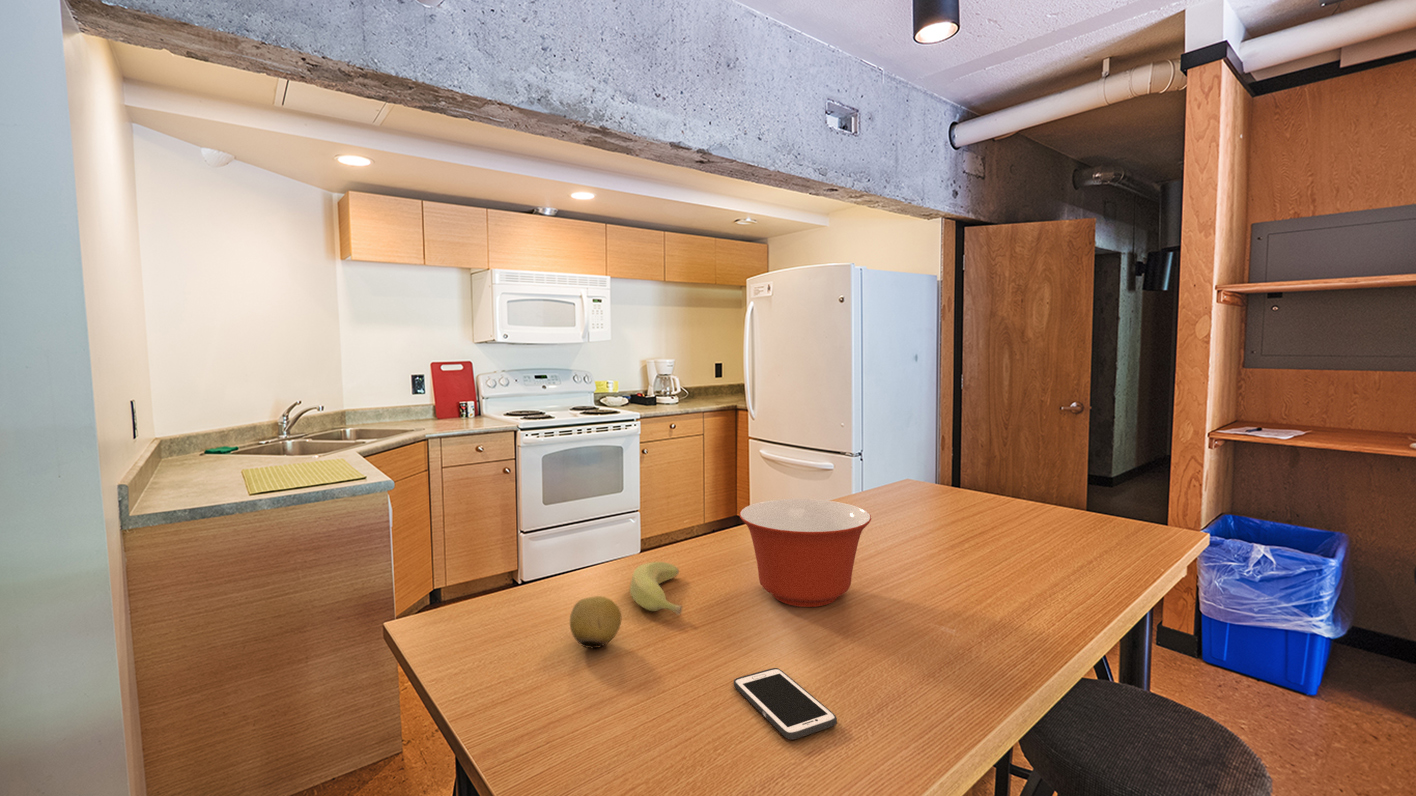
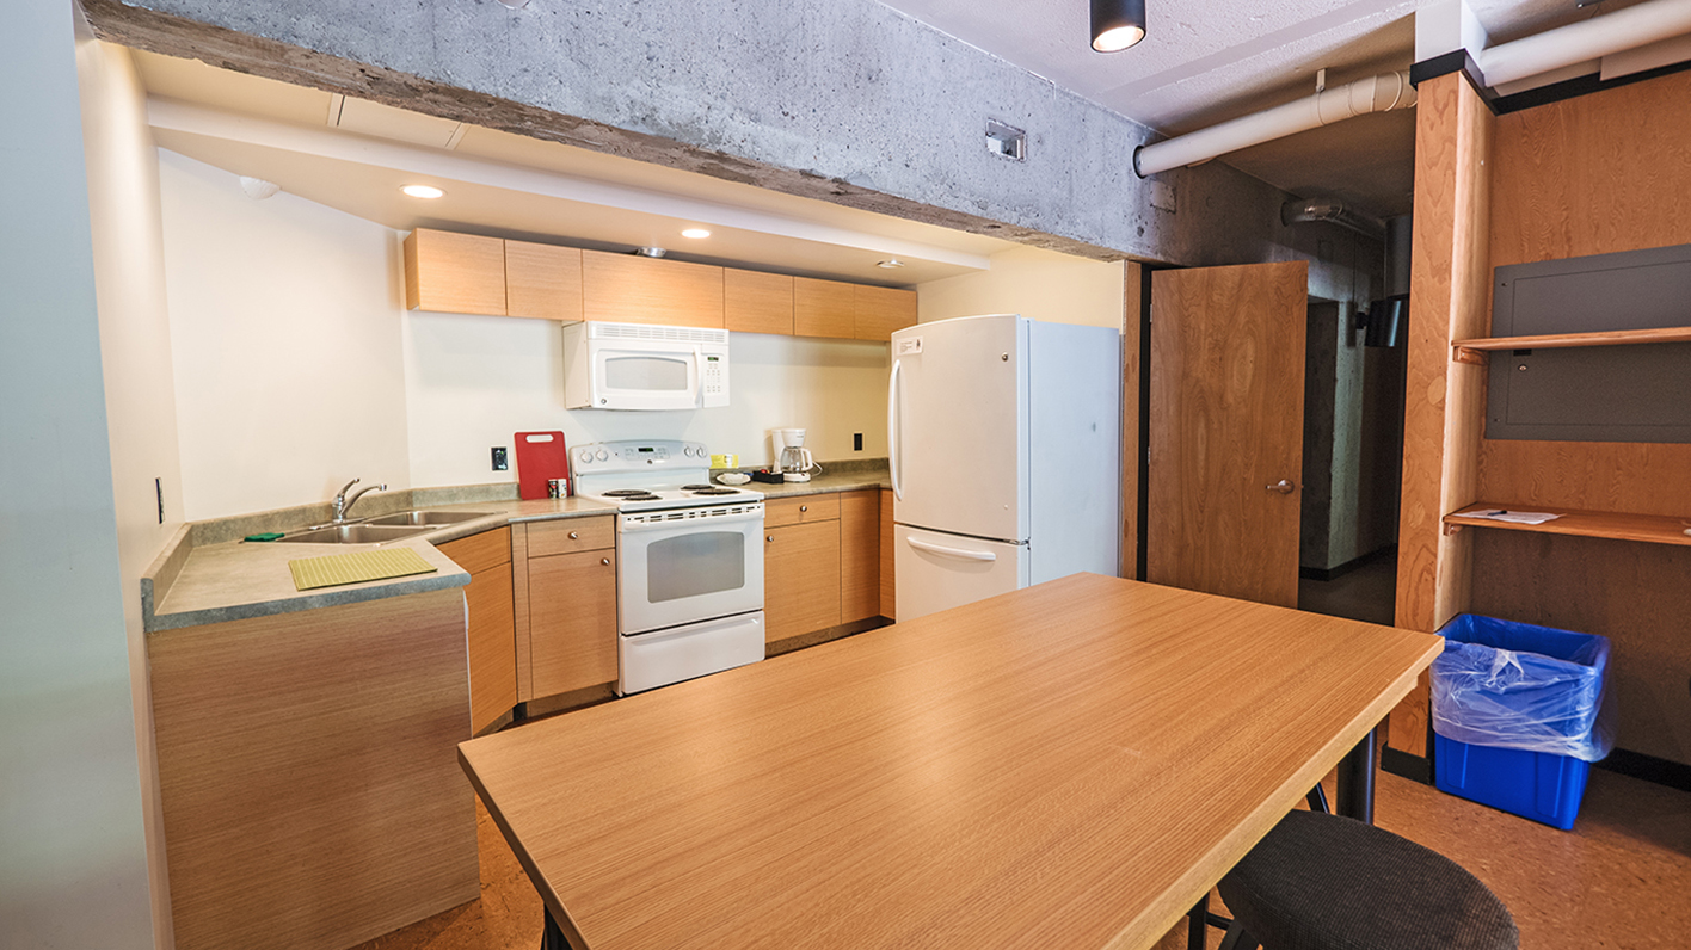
- cell phone (782, 700)
- fruit (595, 621)
- banana (663, 581)
- mixing bowl (804, 553)
